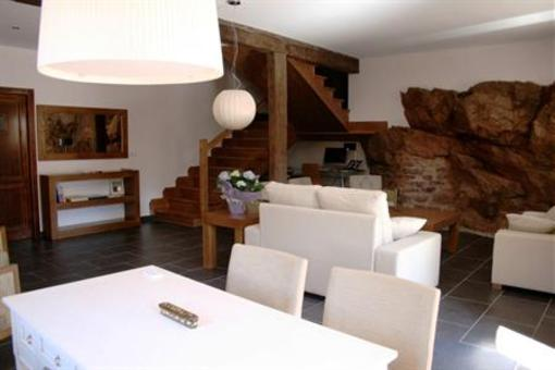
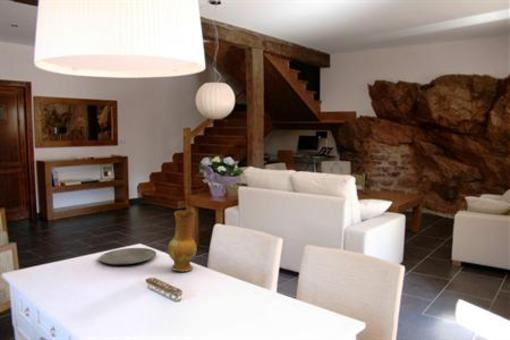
+ ceramic jug (181, 240)
+ plate (128, 256)
